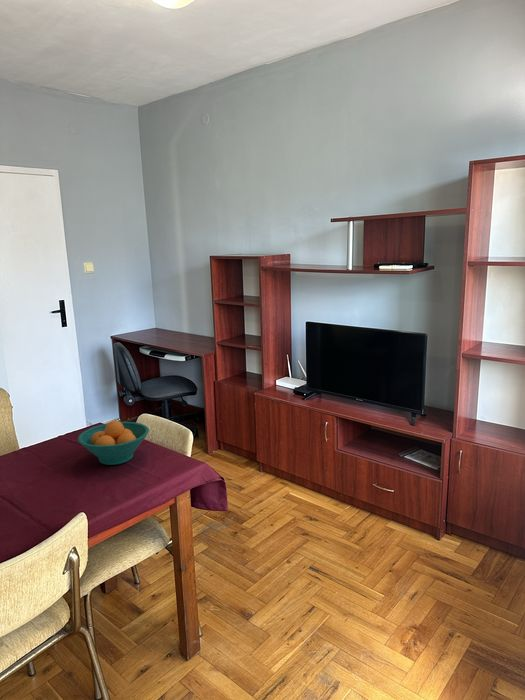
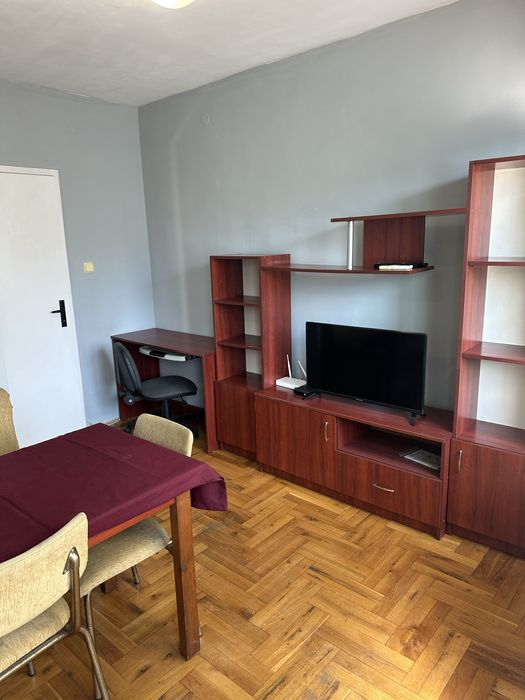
- fruit bowl (114, 440)
